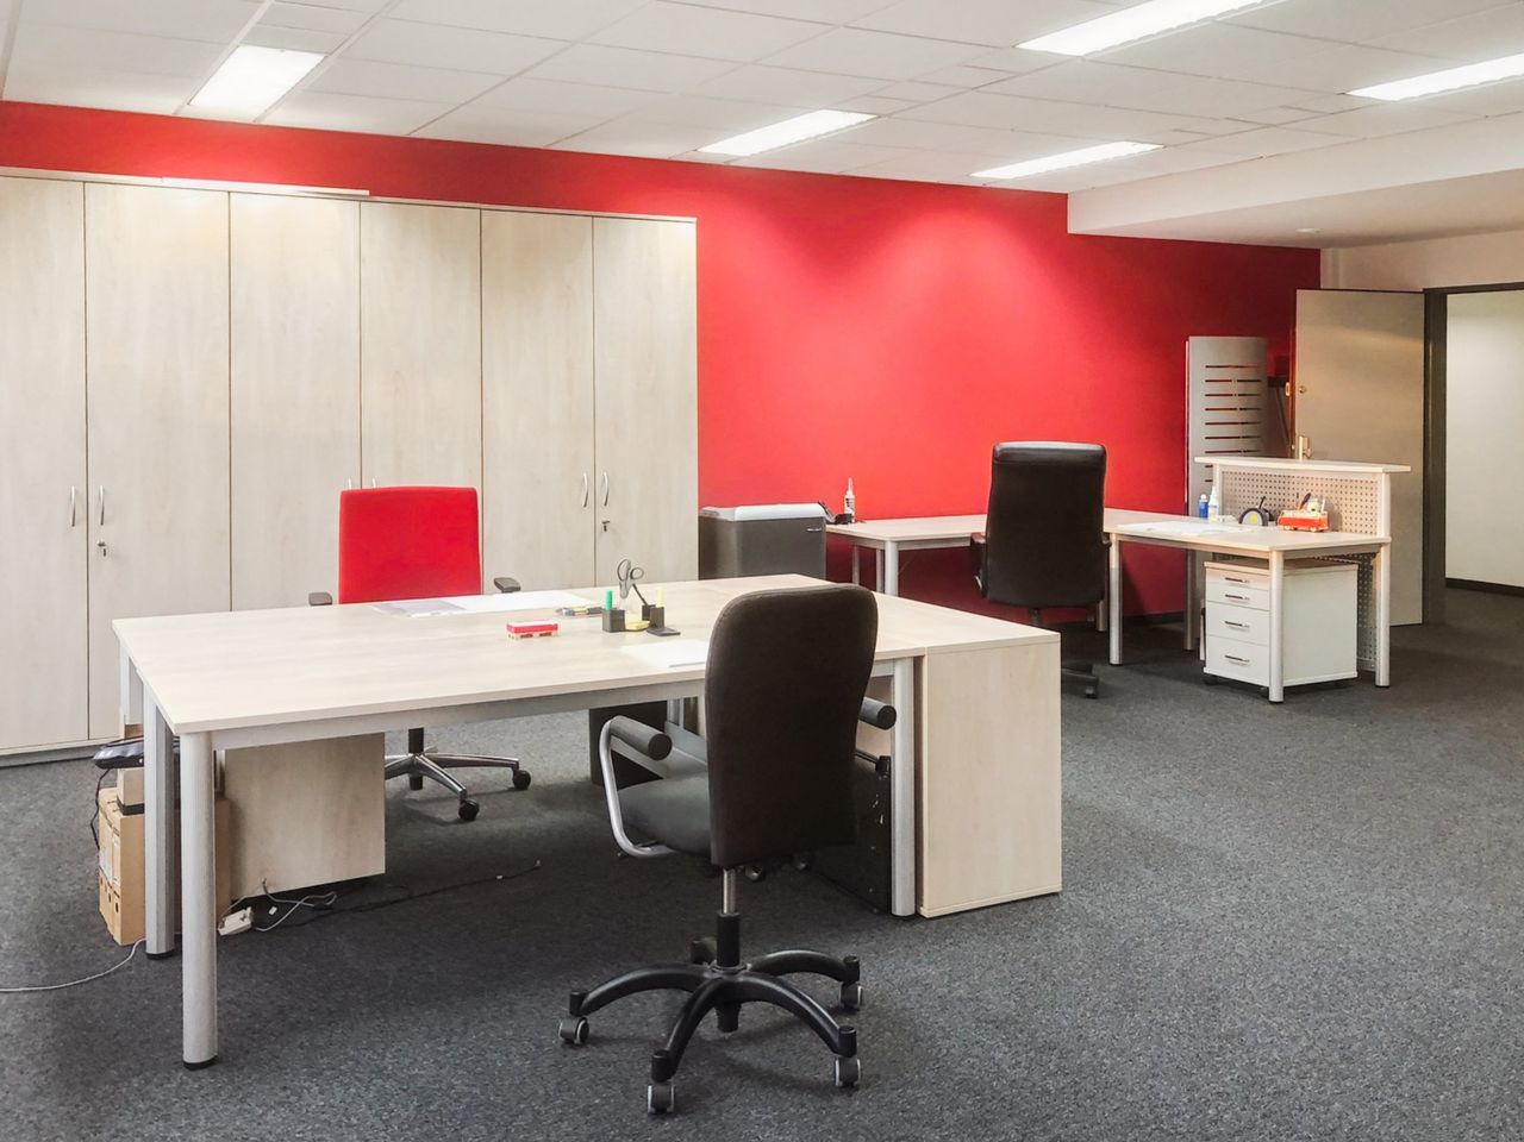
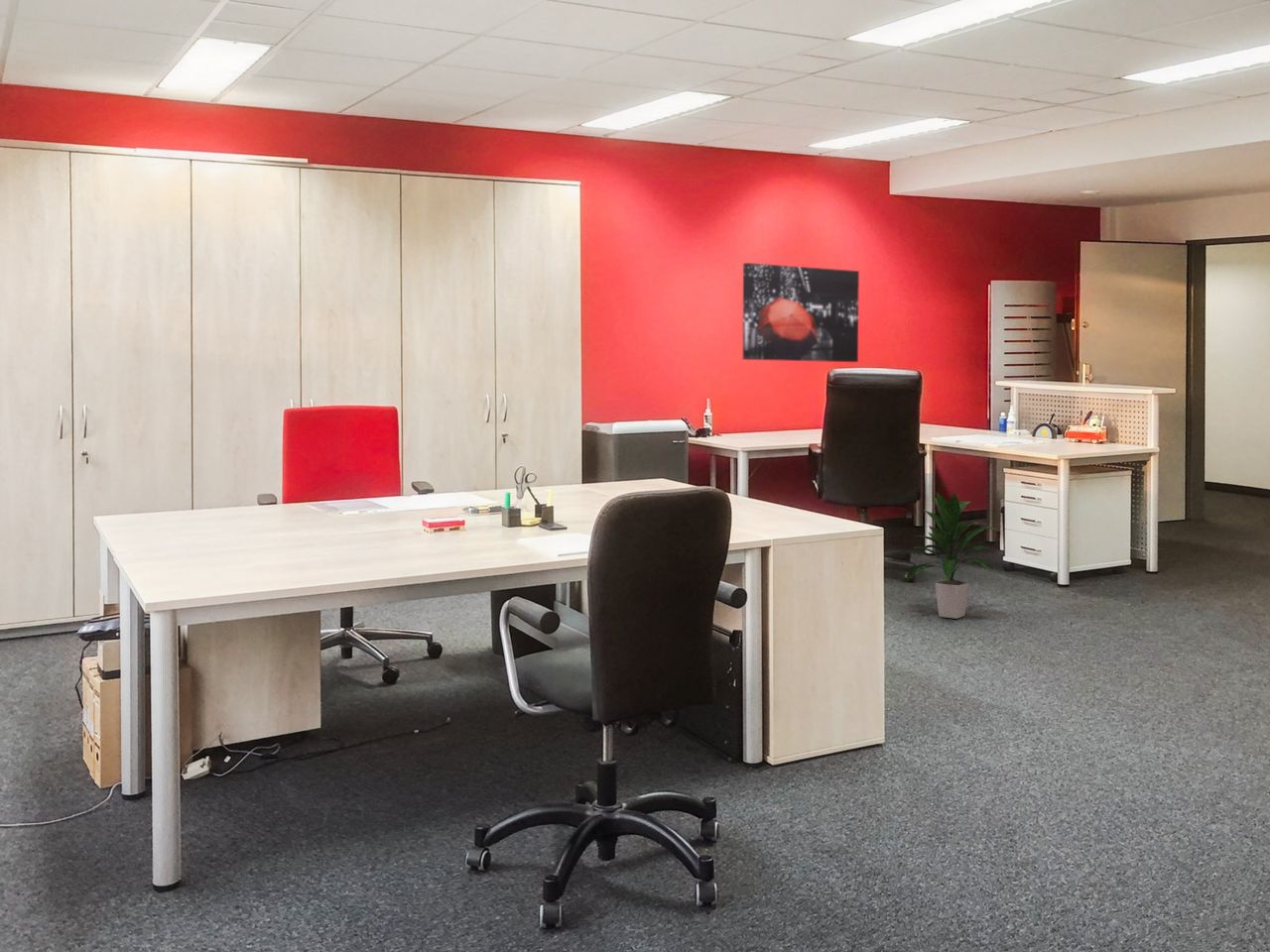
+ indoor plant (950, 552)
+ wall art (802, 313)
